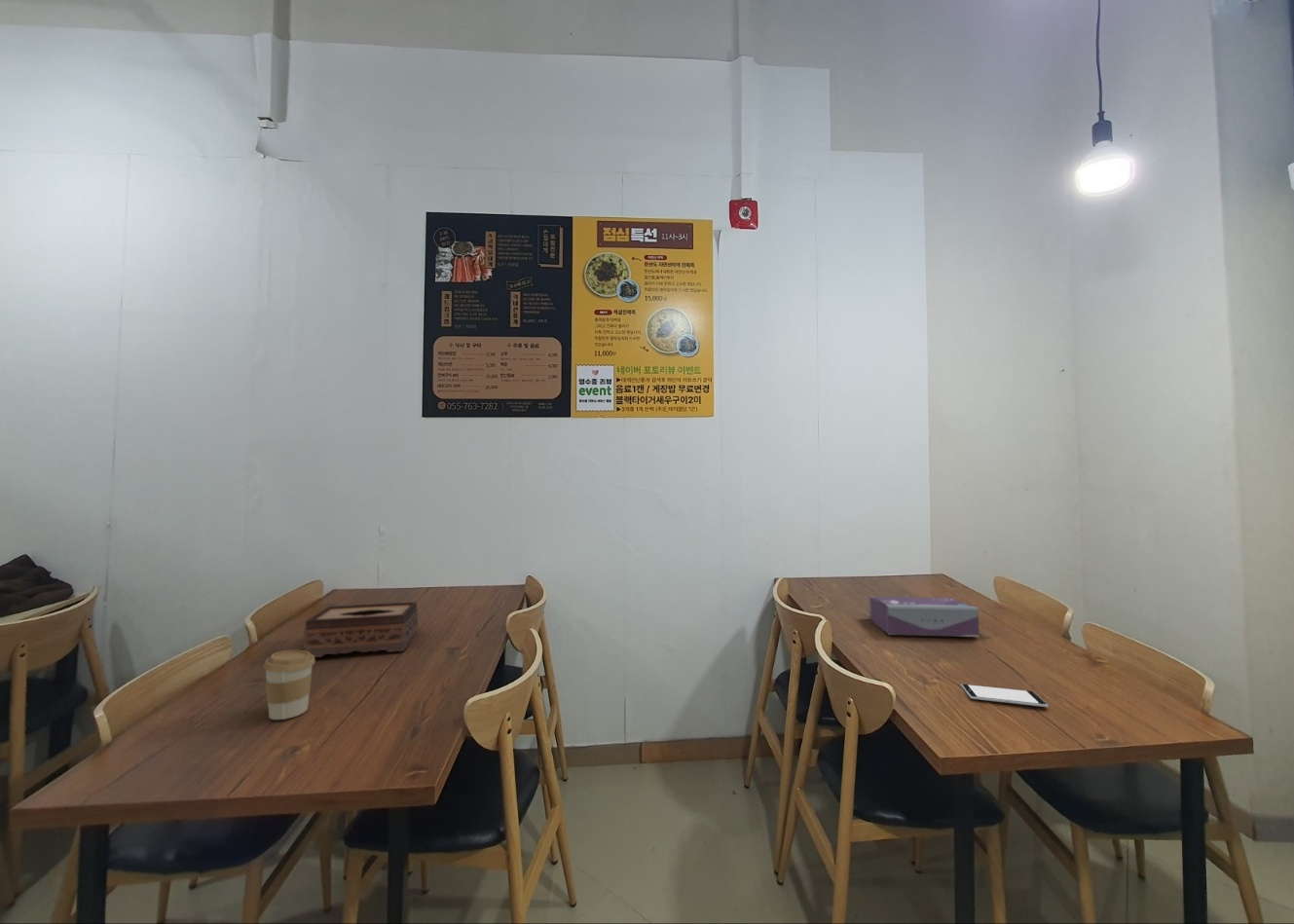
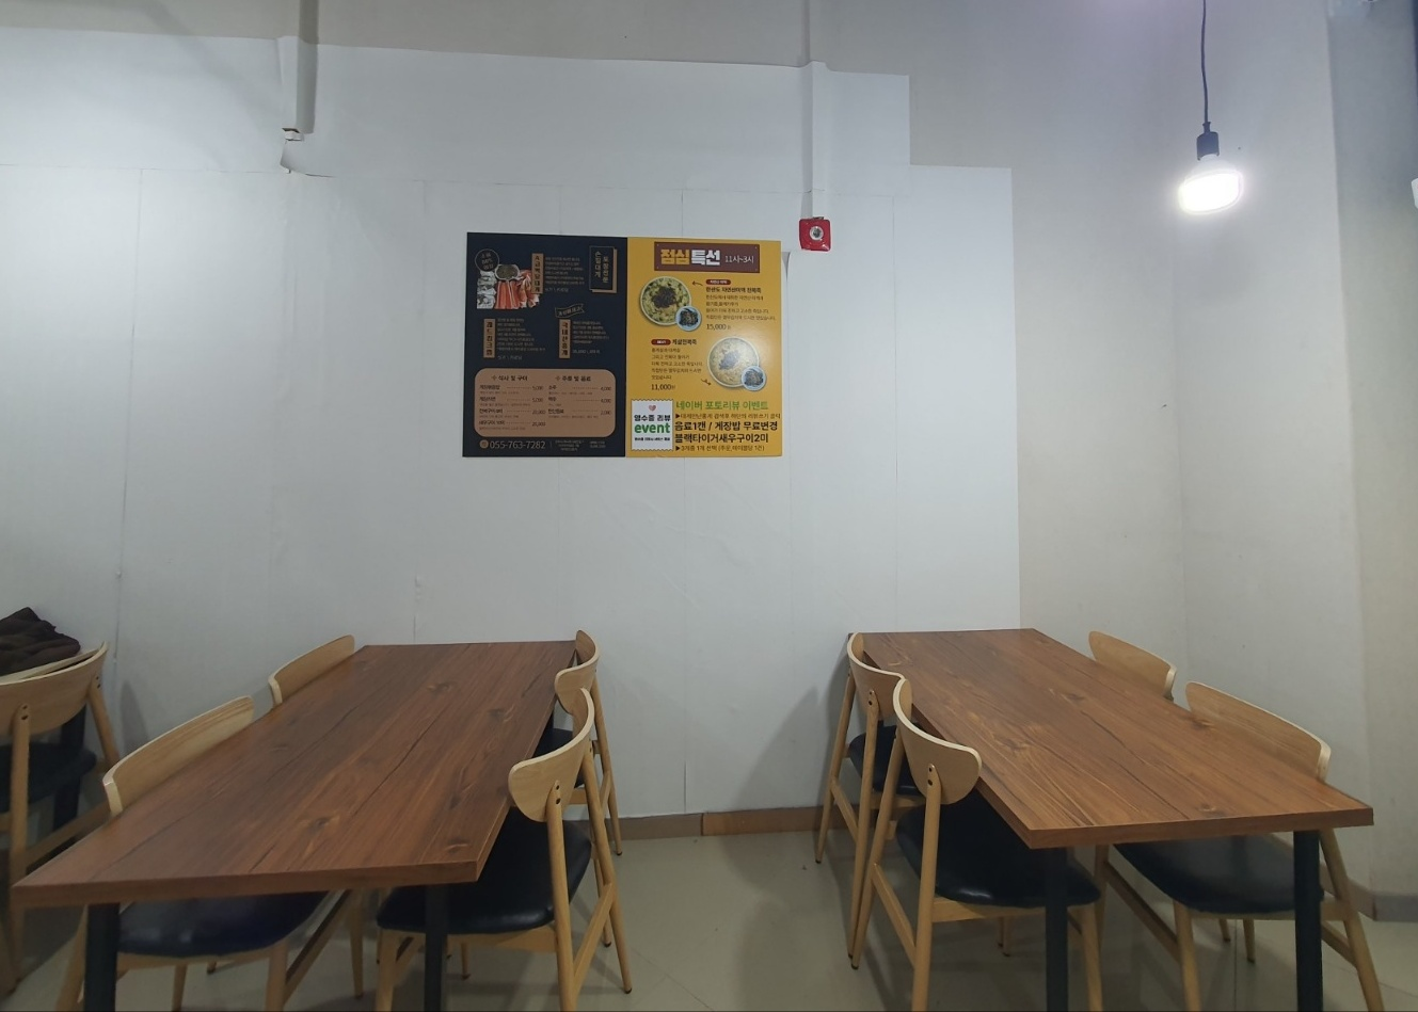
- tissue box (921, 614)
- coffee cup (289, 682)
- tissue box (364, 627)
- smartphone (1002, 694)
